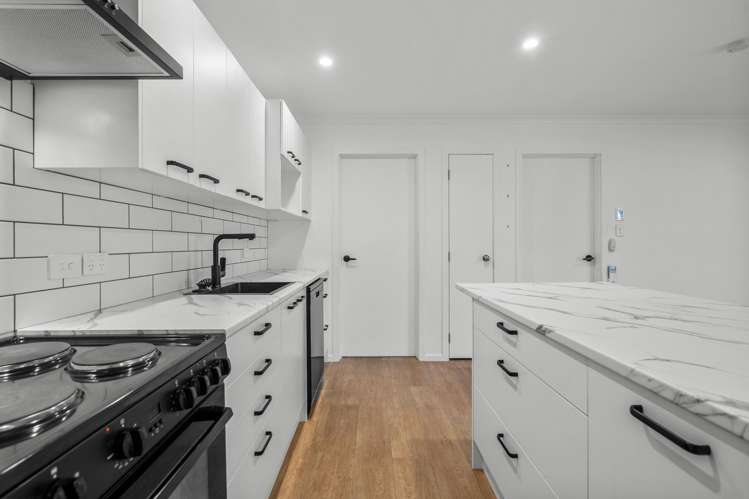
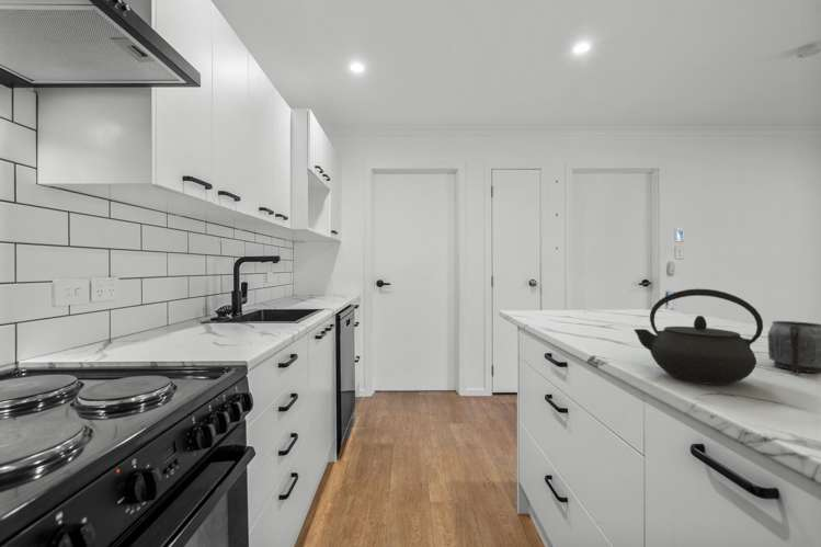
+ kettle (692, 332)
+ mug (798, 346)
